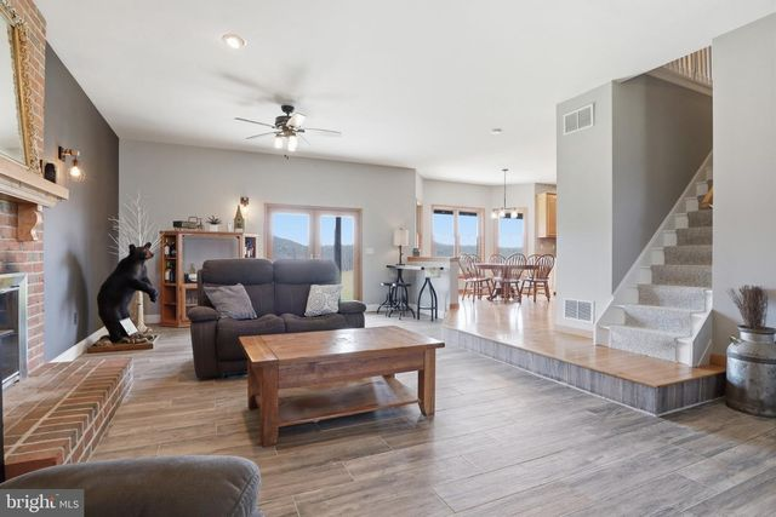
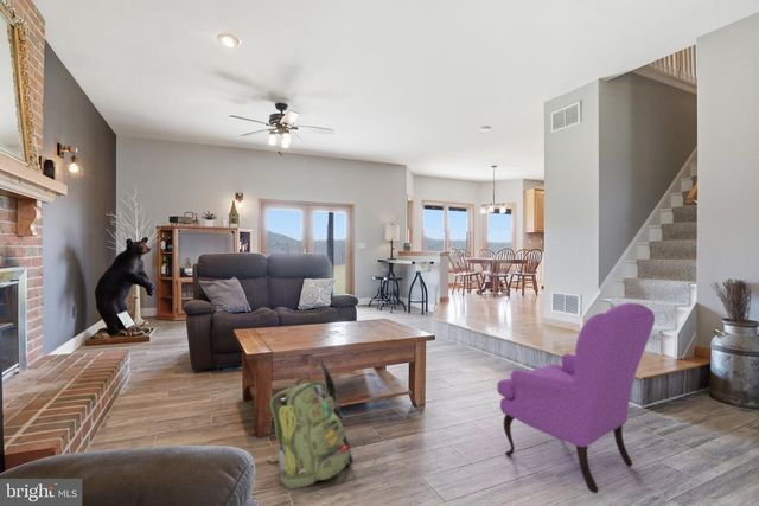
+ backpack (310, 412)
+ armchair (569, 378)
